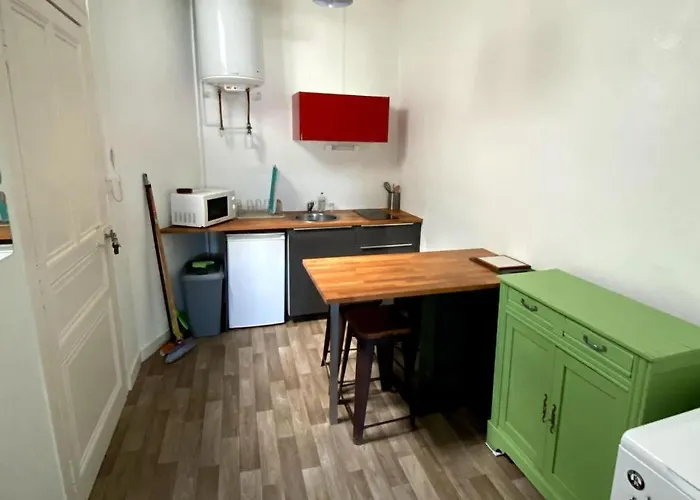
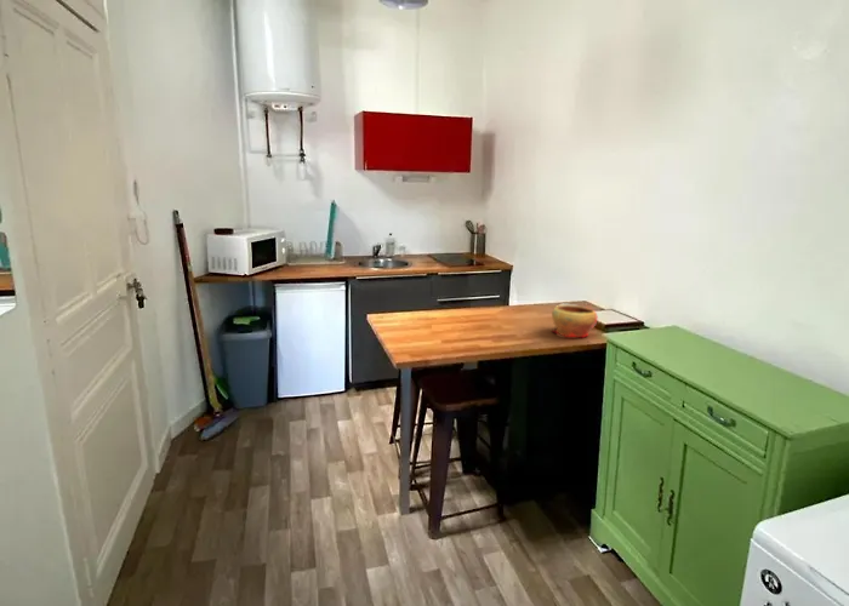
+ bowl (574, 320)
